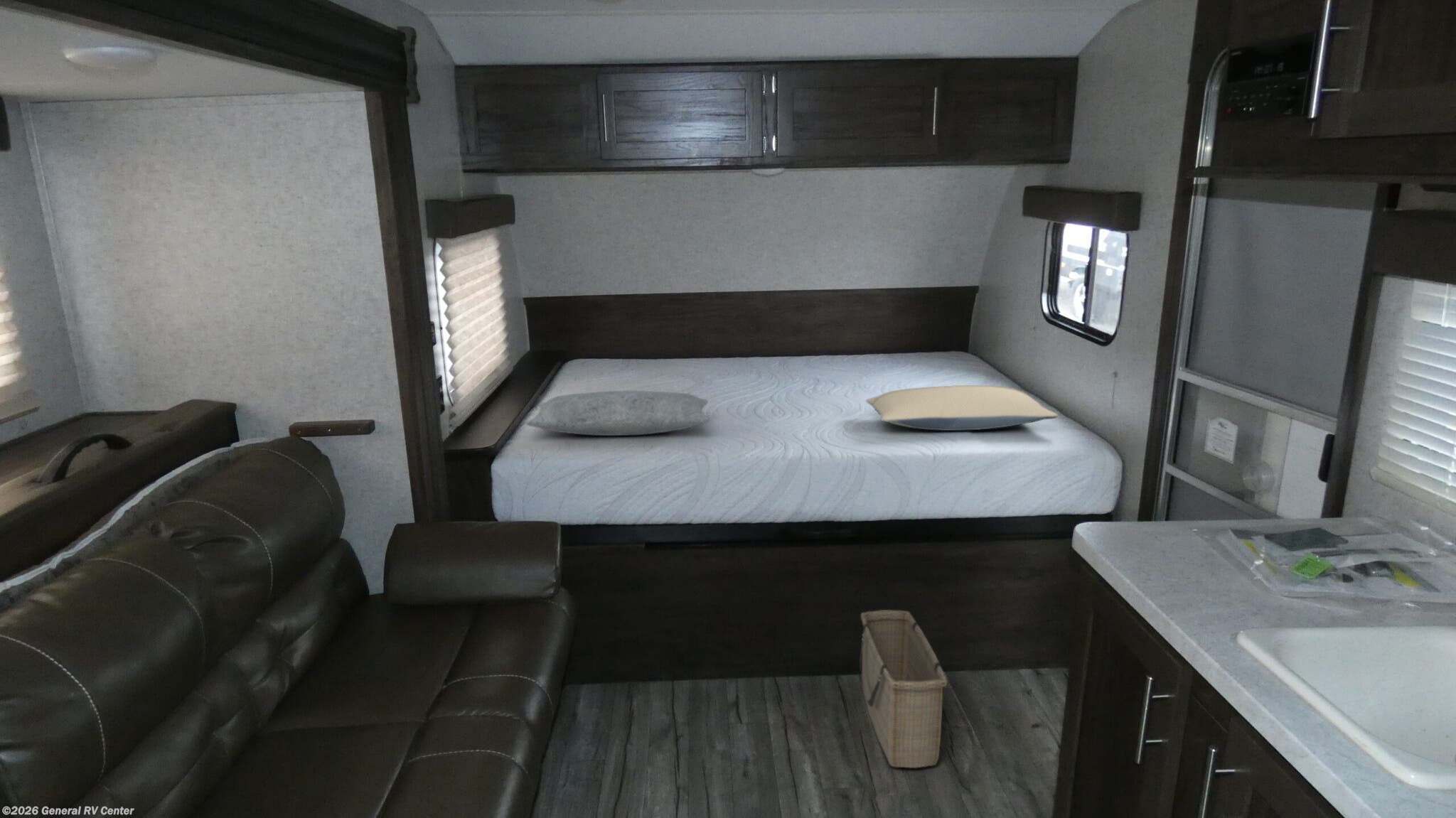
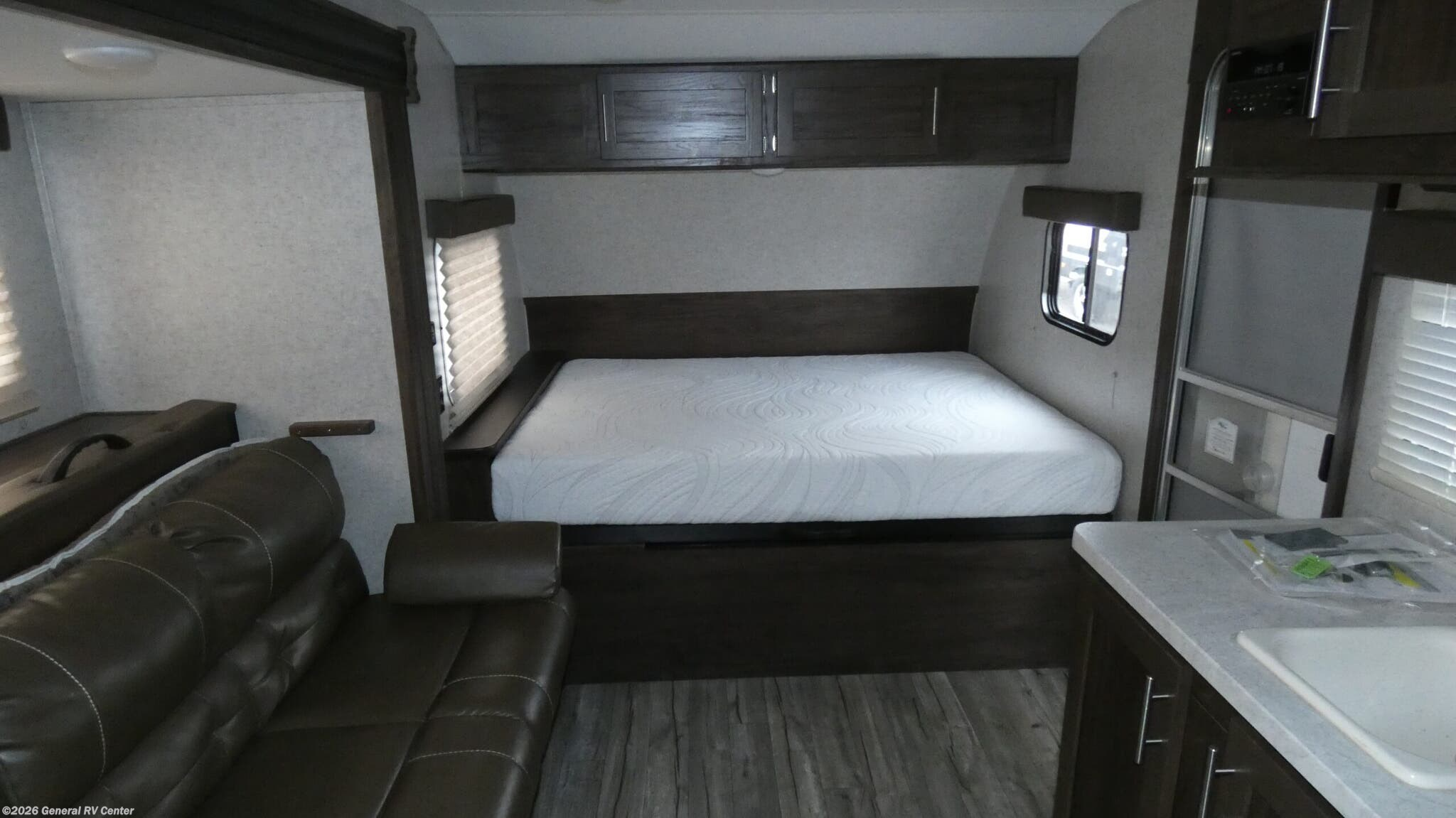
- pillow (957, 408)
- basket (899, 685)
- pillow (621, 412)
